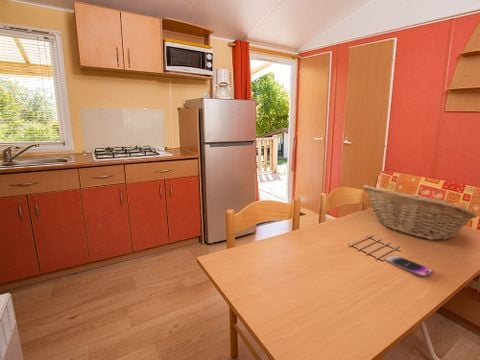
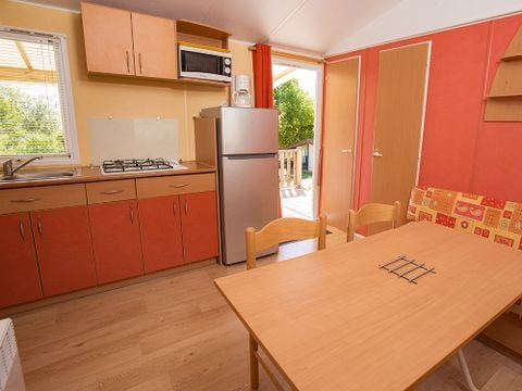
- smartphone (407, 264)
- fruit basket (412, 207)
